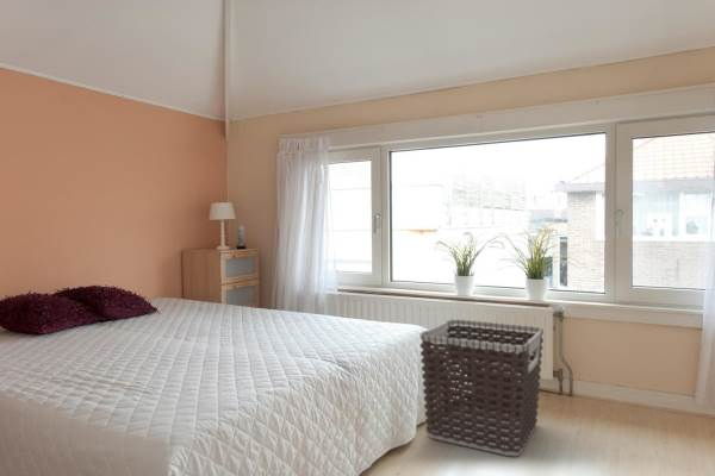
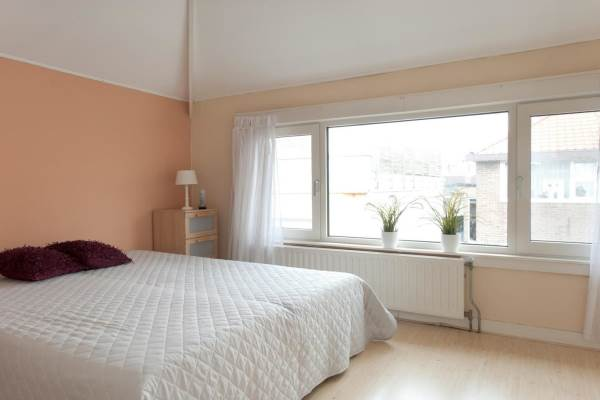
- clothes hamper (483, 380)
